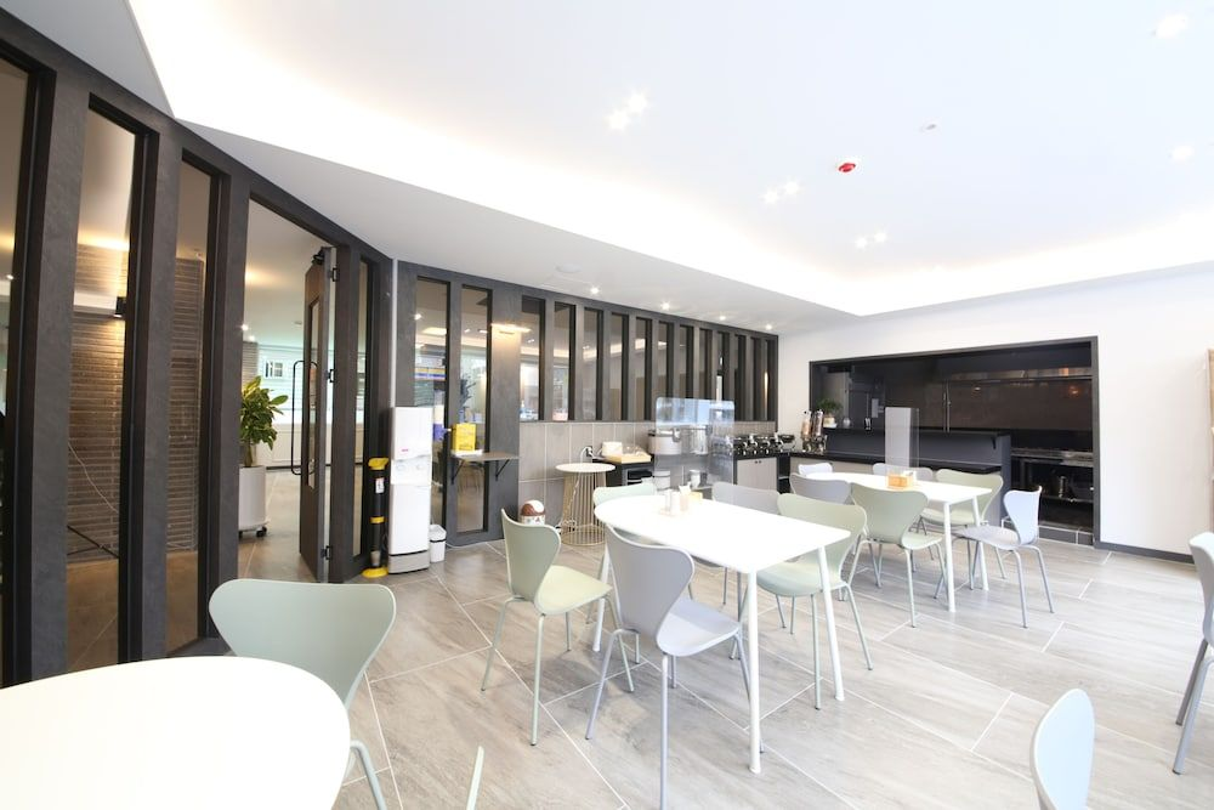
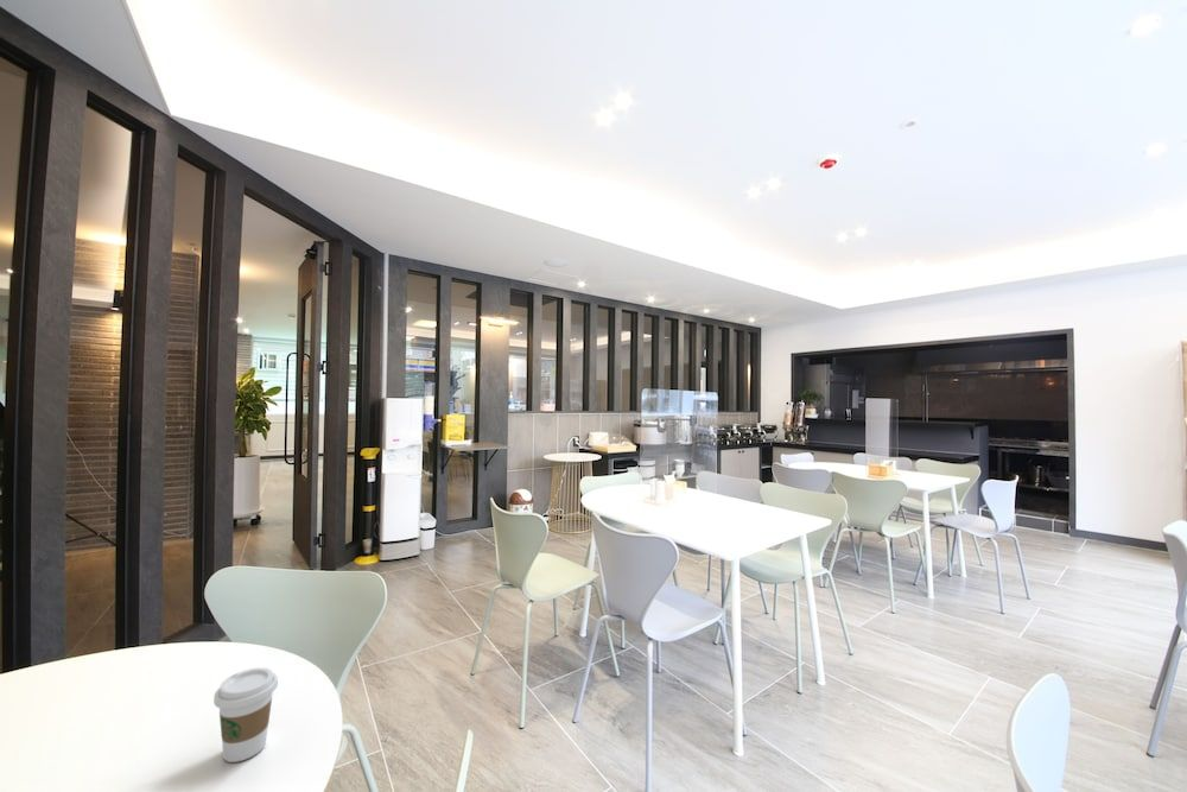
+ coffee cup (246, 714)
